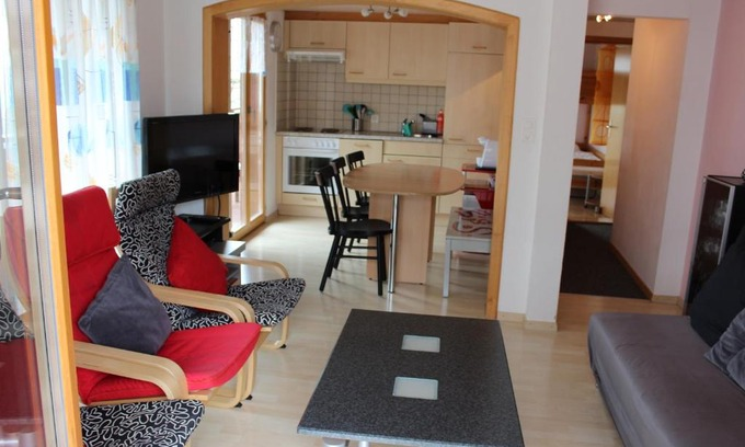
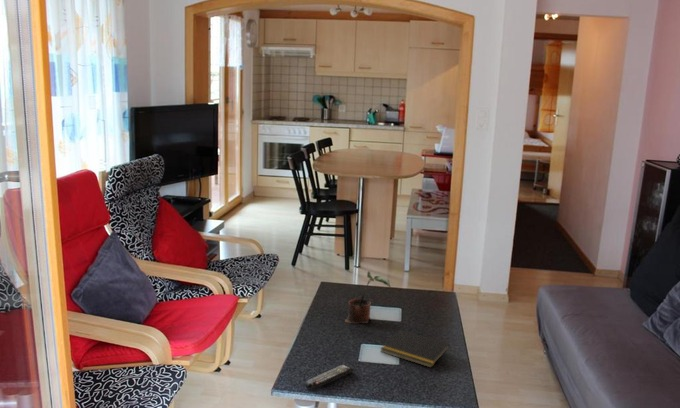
+ potted plant (364, 294)
+ remote control (330, 376)
+ notepad (414, 347)
